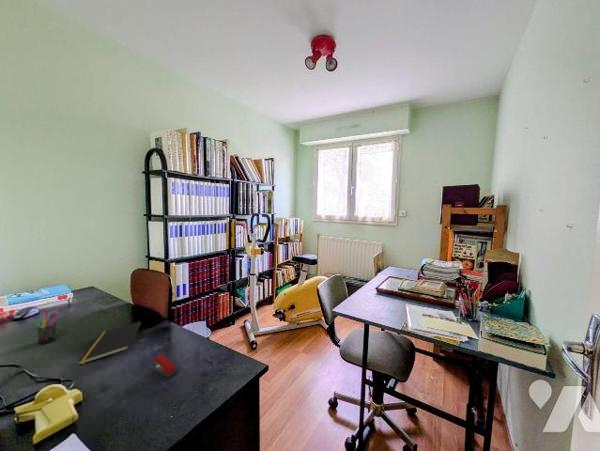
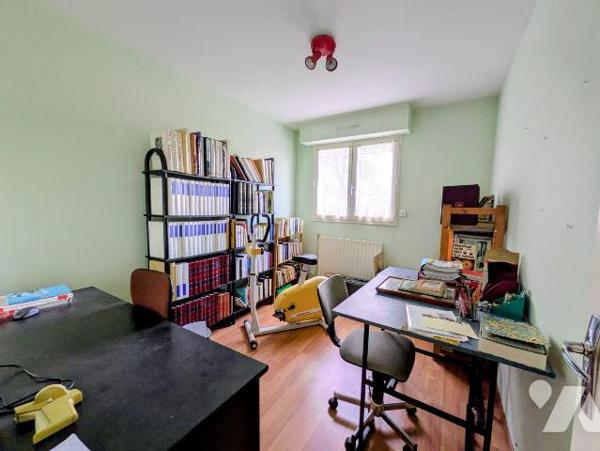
- notepad (113, 340)
- stapler (164, 365)
- pen holder (44, 327)
